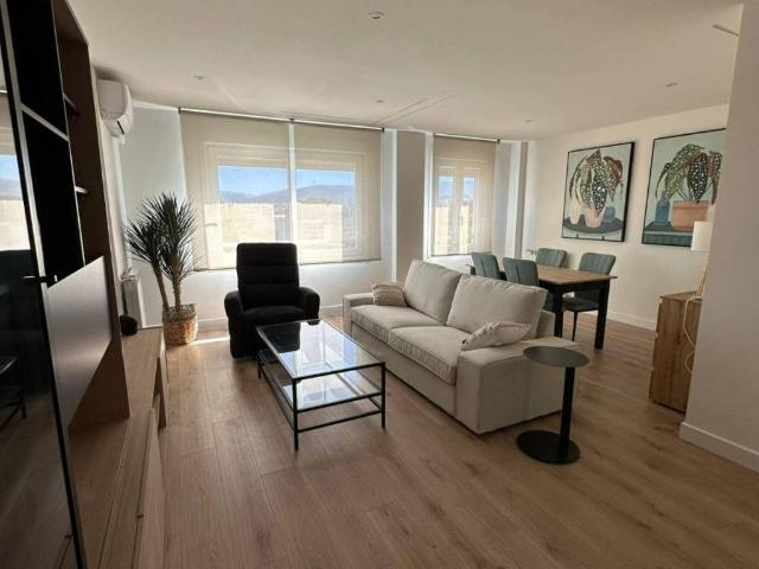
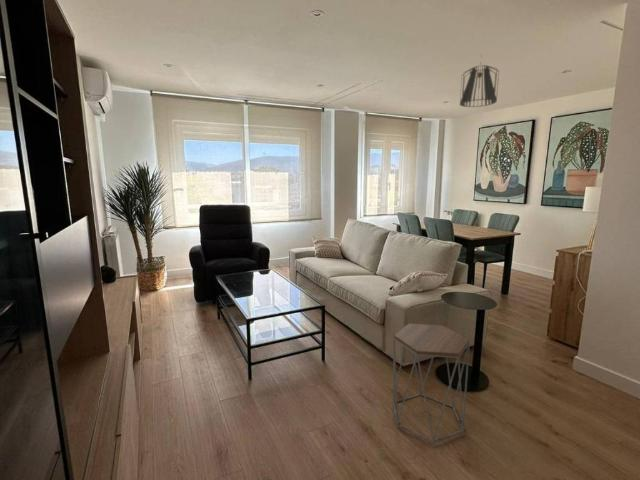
+ side table (426, 377)
+ pendant light (479, 79)
